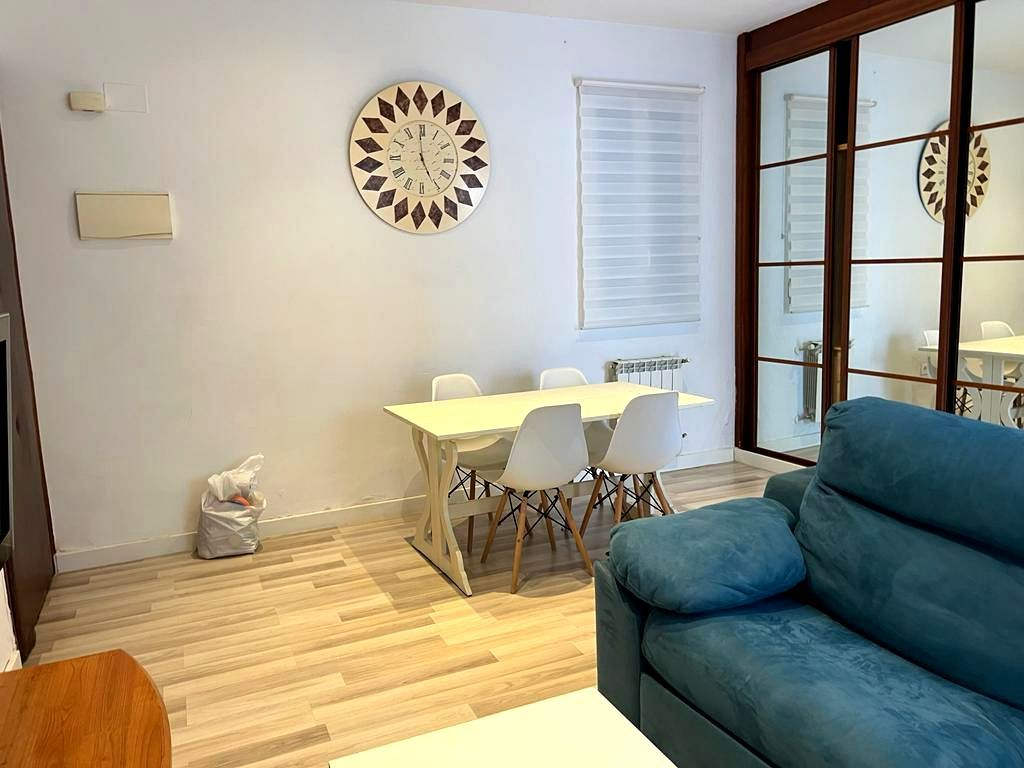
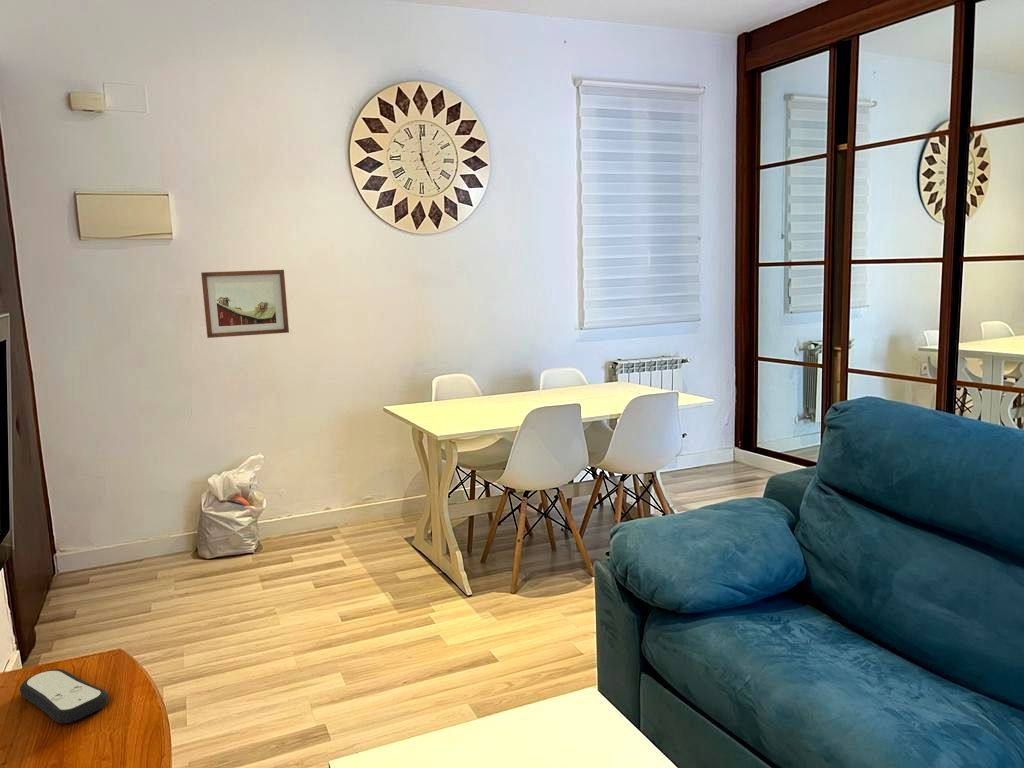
+ wall art (246, 303)
+ remote control (61, 693)
